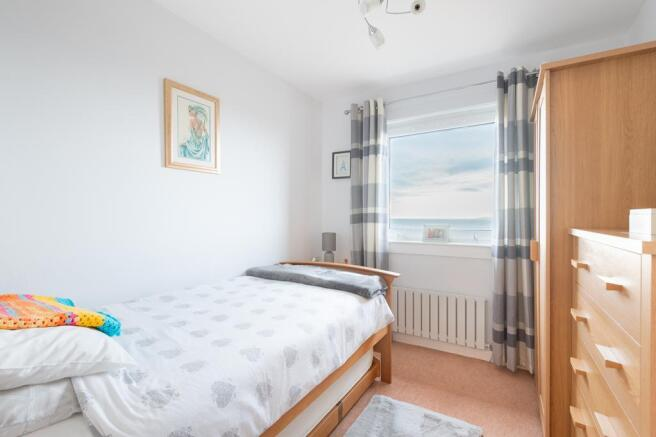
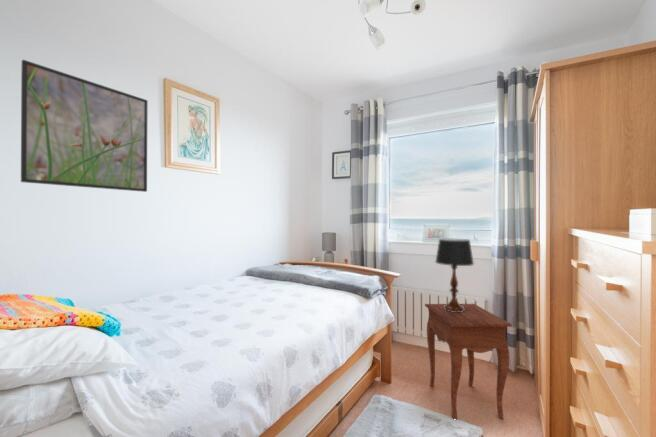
+ table lamp (454, 274)
+ side table (461, 356)
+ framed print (93, 135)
